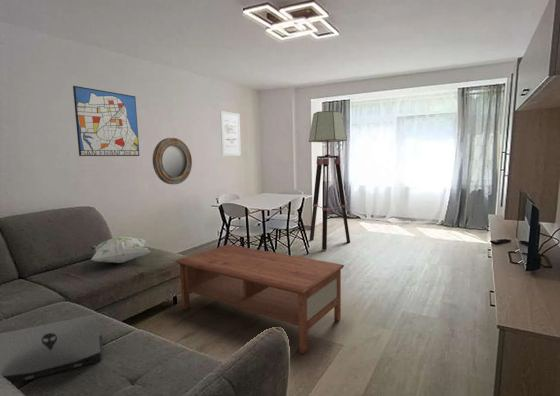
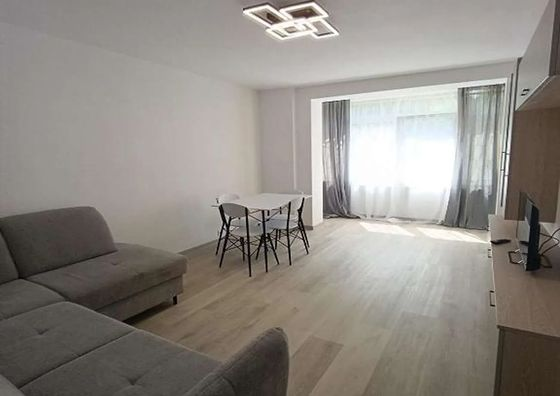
- coffee table (257, 288)
- laptop (55, 337)
- wall art (231, 134)
- decorative pillow (119, 249)
- home mirror (173, 161)
- floor lamp (327, 179)
- wall art (109, 124)
